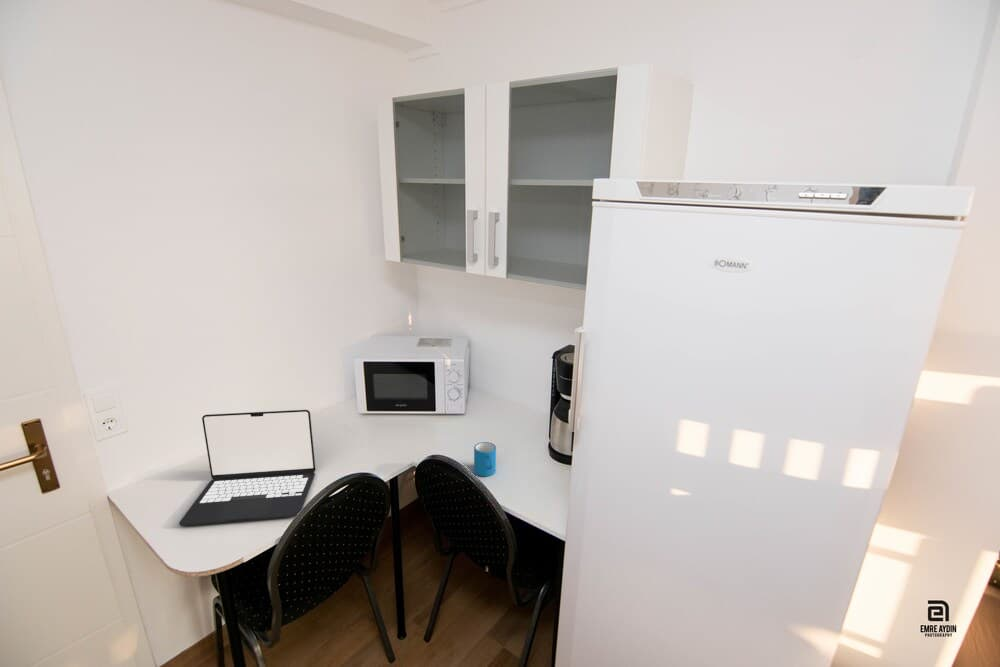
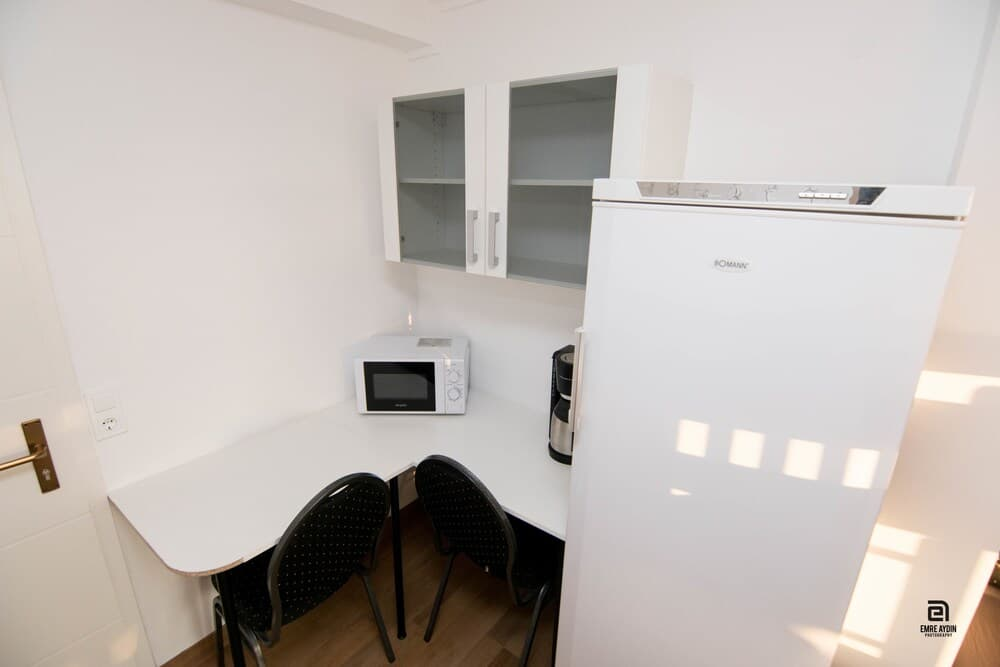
- mug (486, 461)
- laptop (248, 464)
